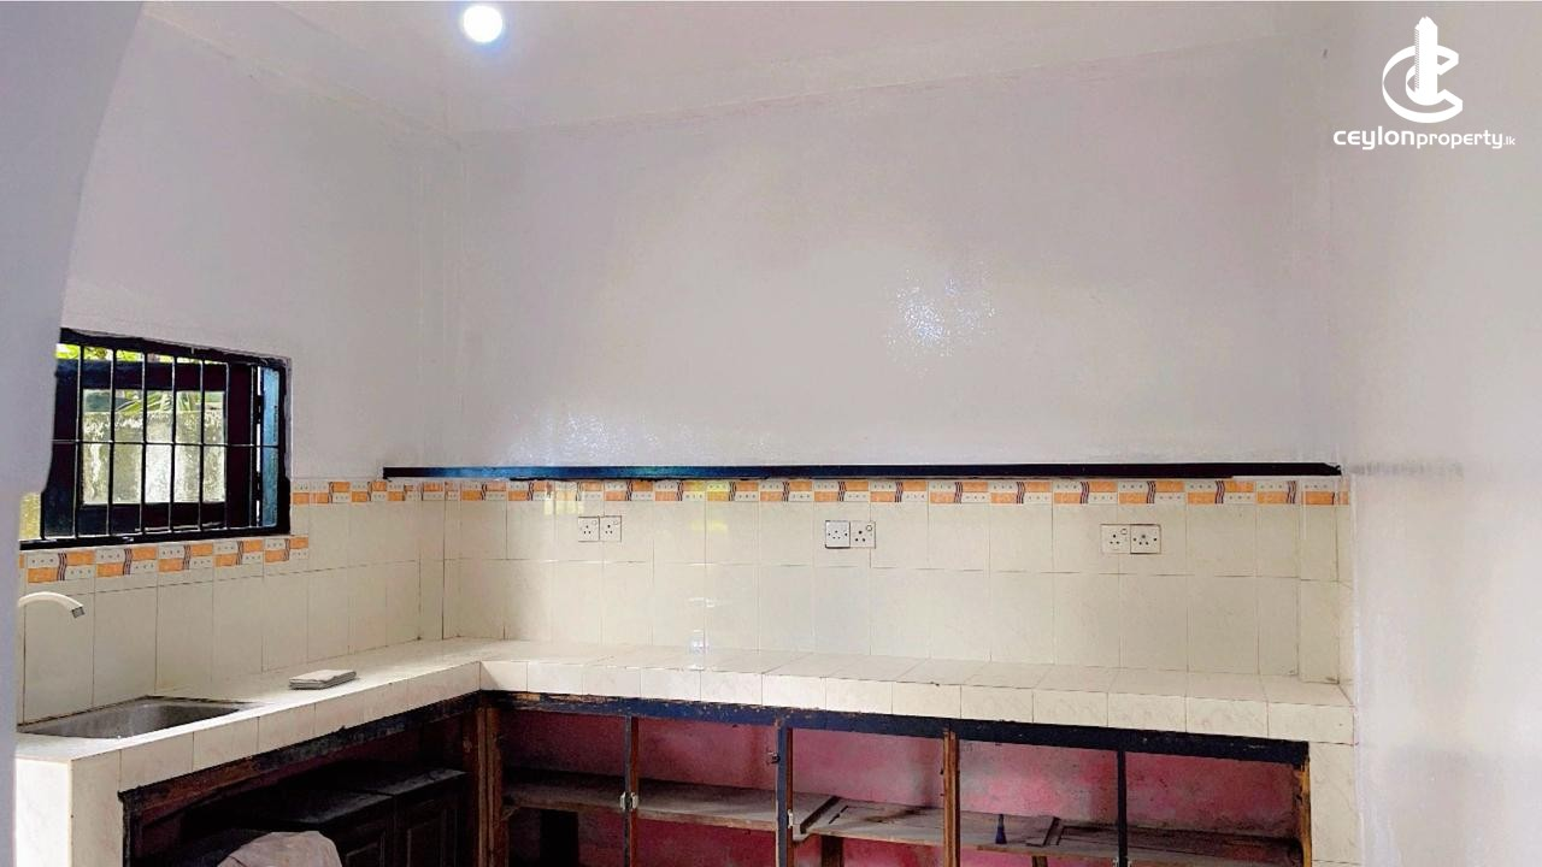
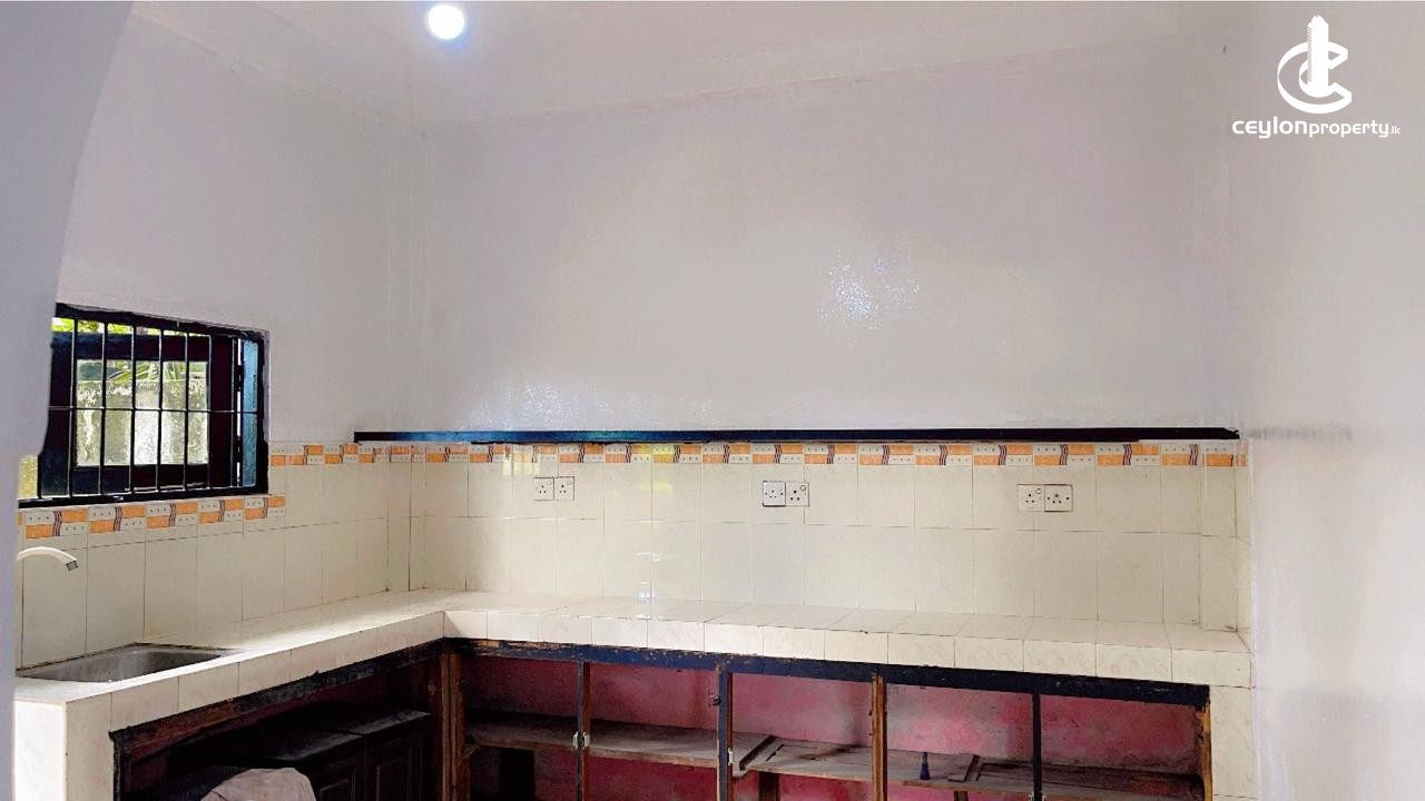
- washcloth (322, 678)
